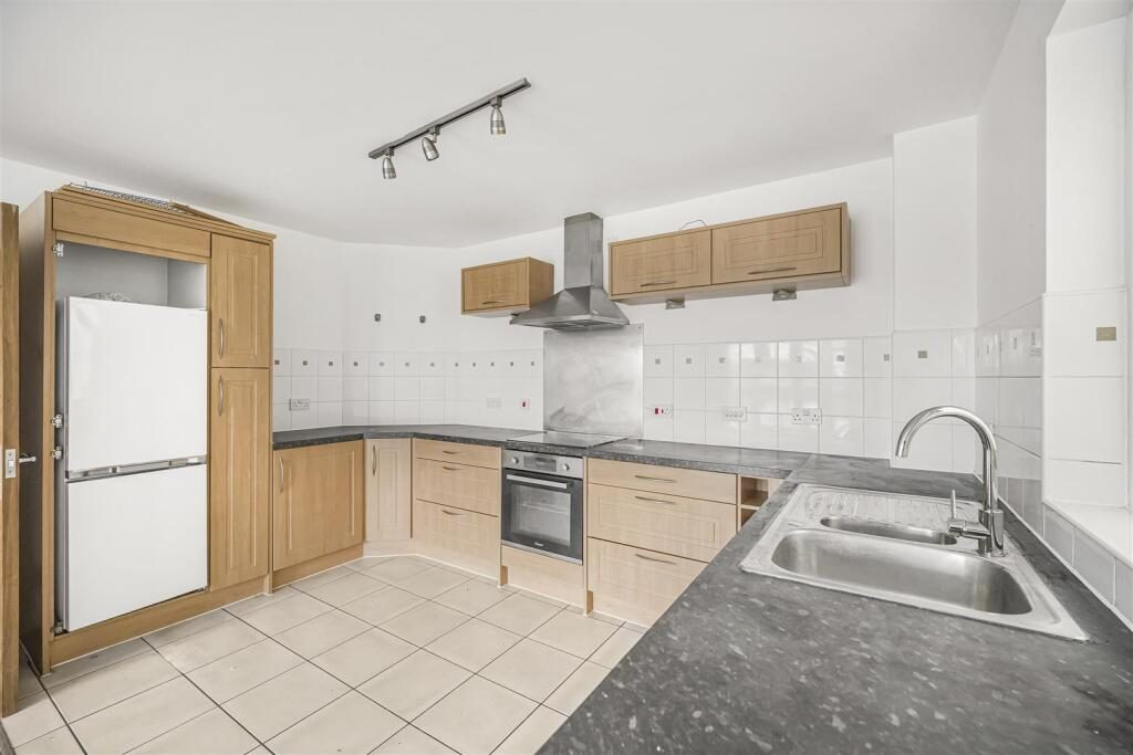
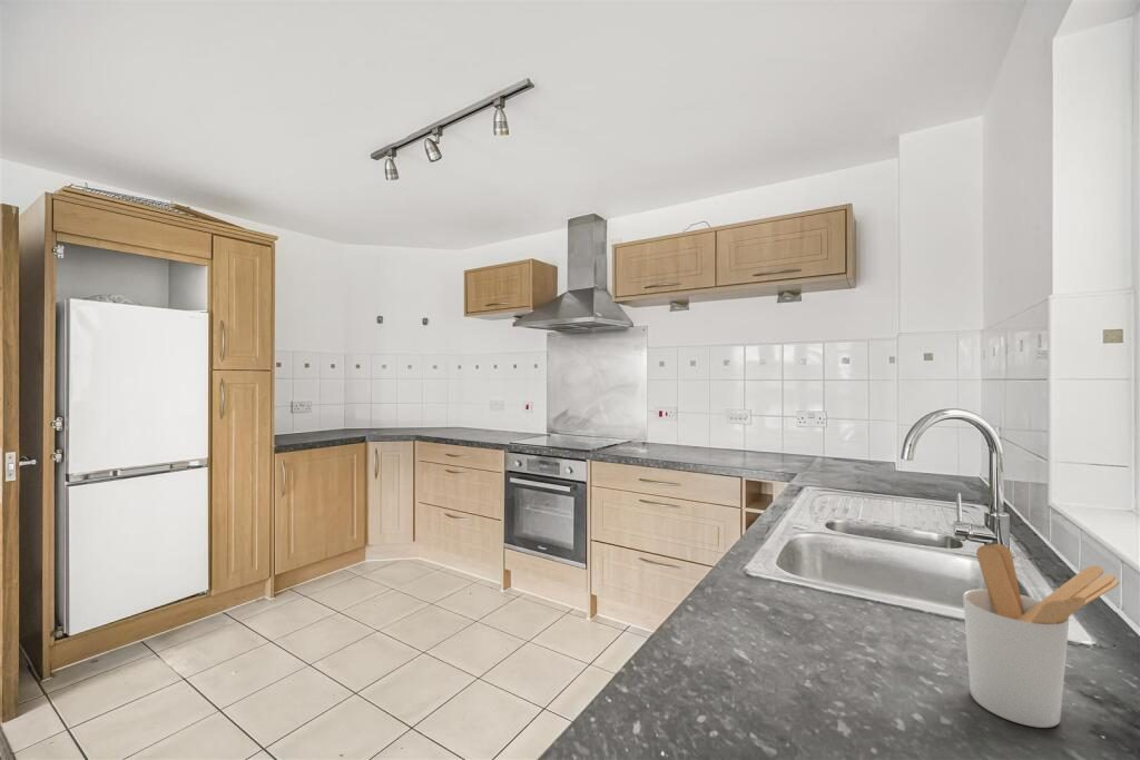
+ utensil holder (1039, 633)
